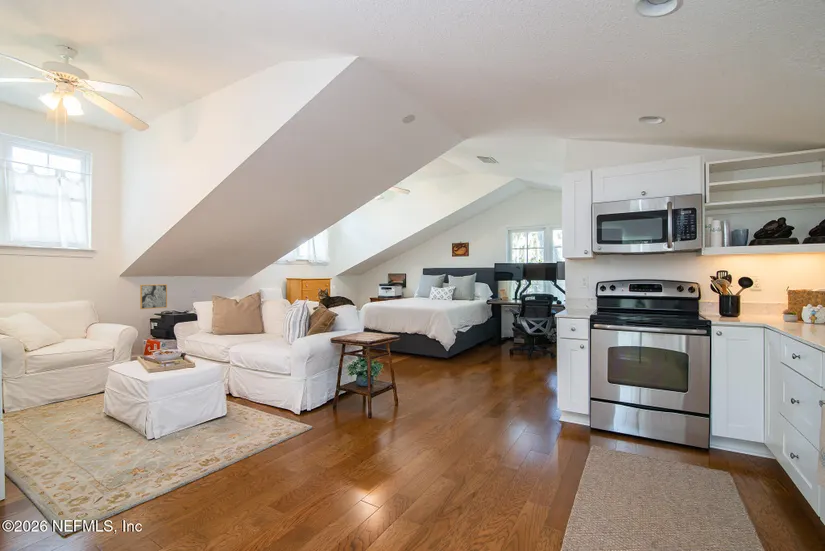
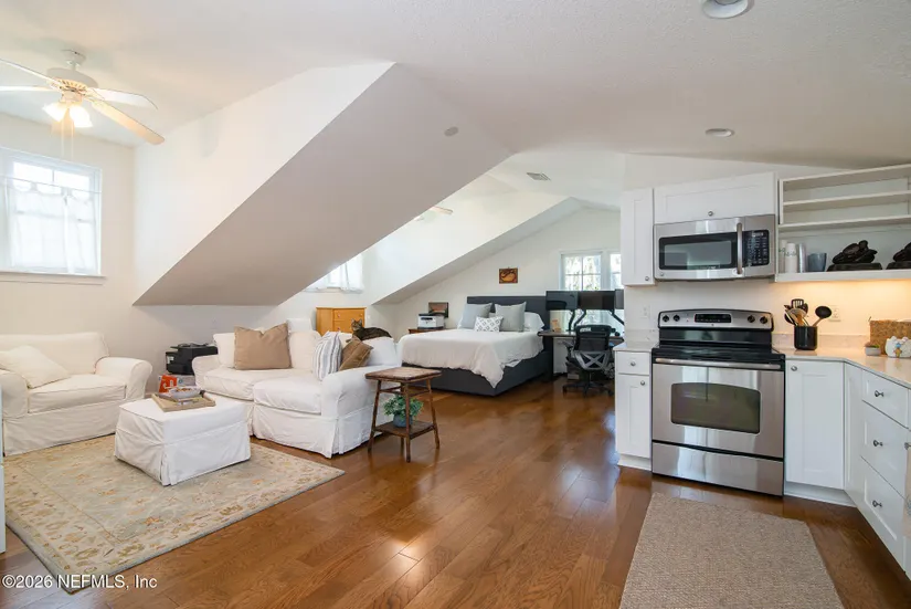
- wall art (153, 296)
